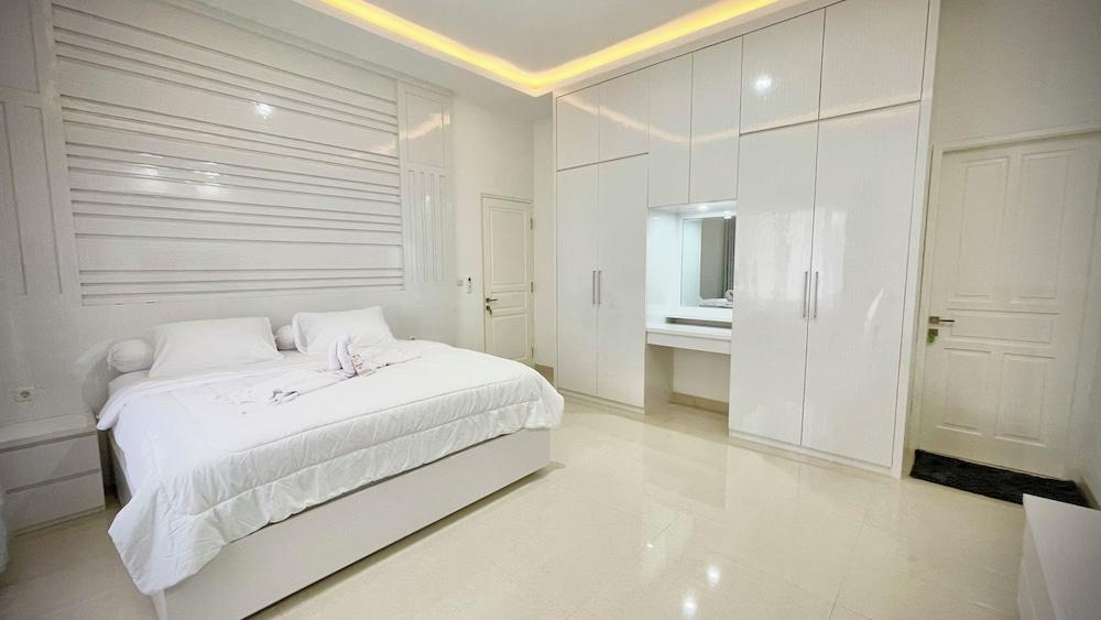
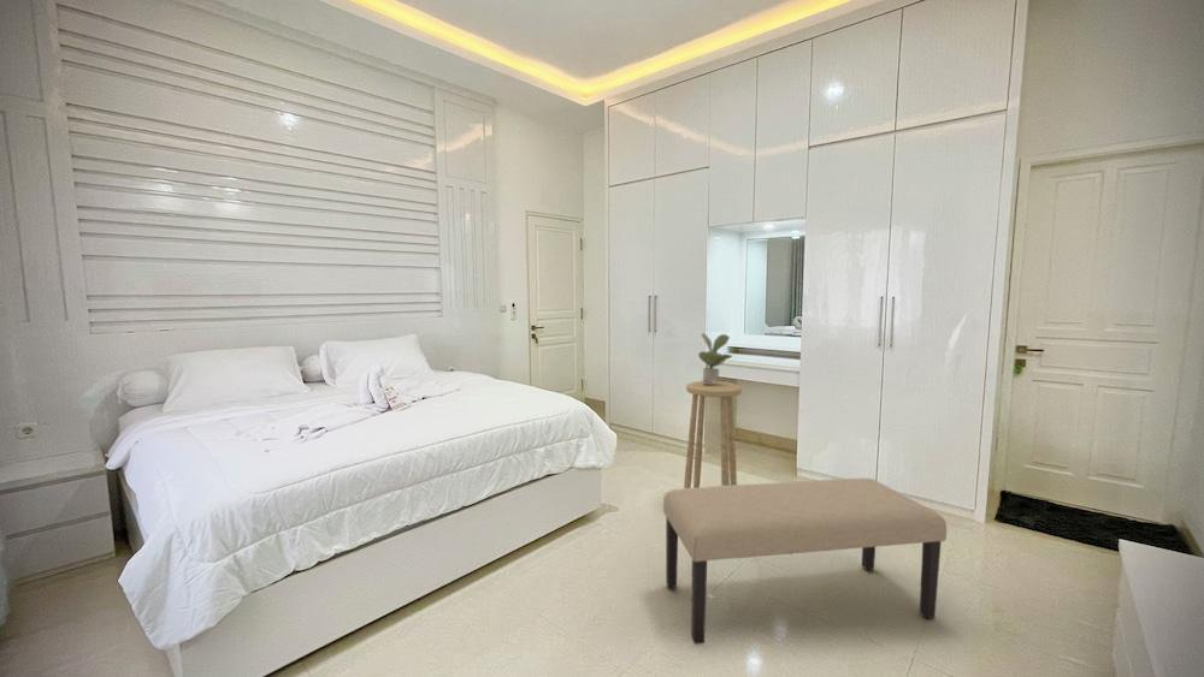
+ potted plant (716, 358)
+ bench (795, 548)
+ stool (721, 449)
